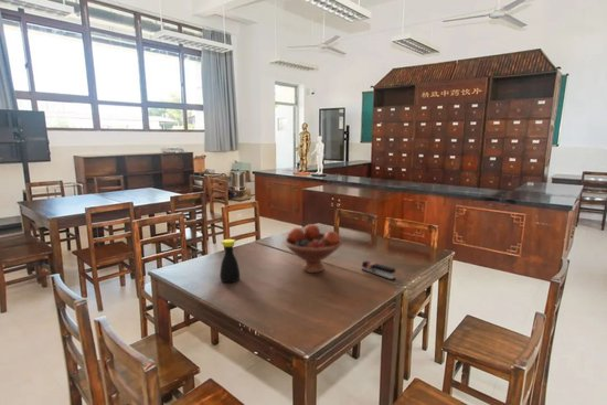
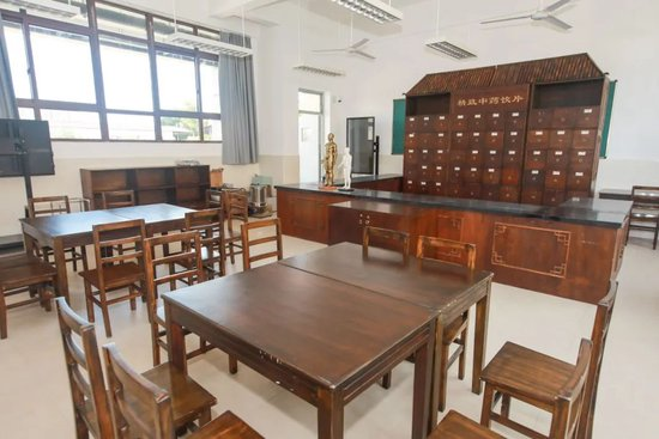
- bottle (228, 259)
- stapler (377, 268)
- fruit bowl (312, 248)
